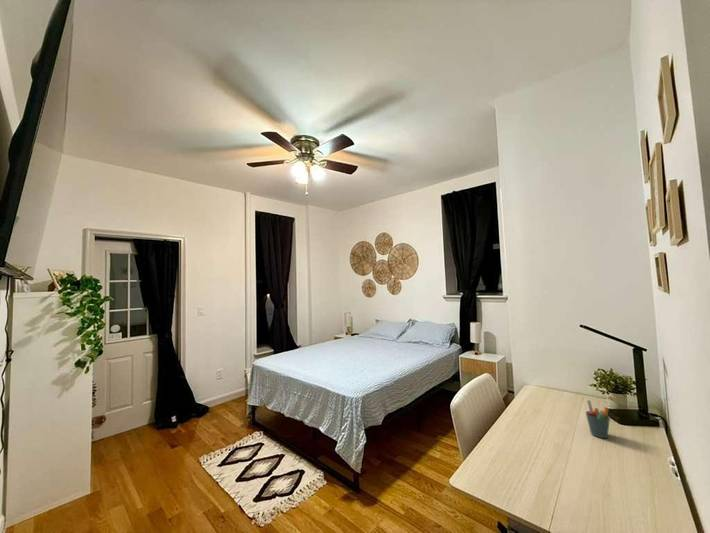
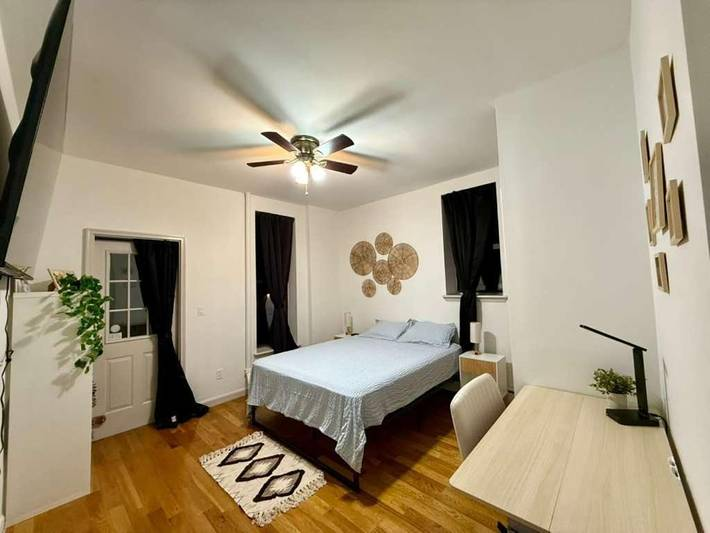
- pen holder (598, 419)
